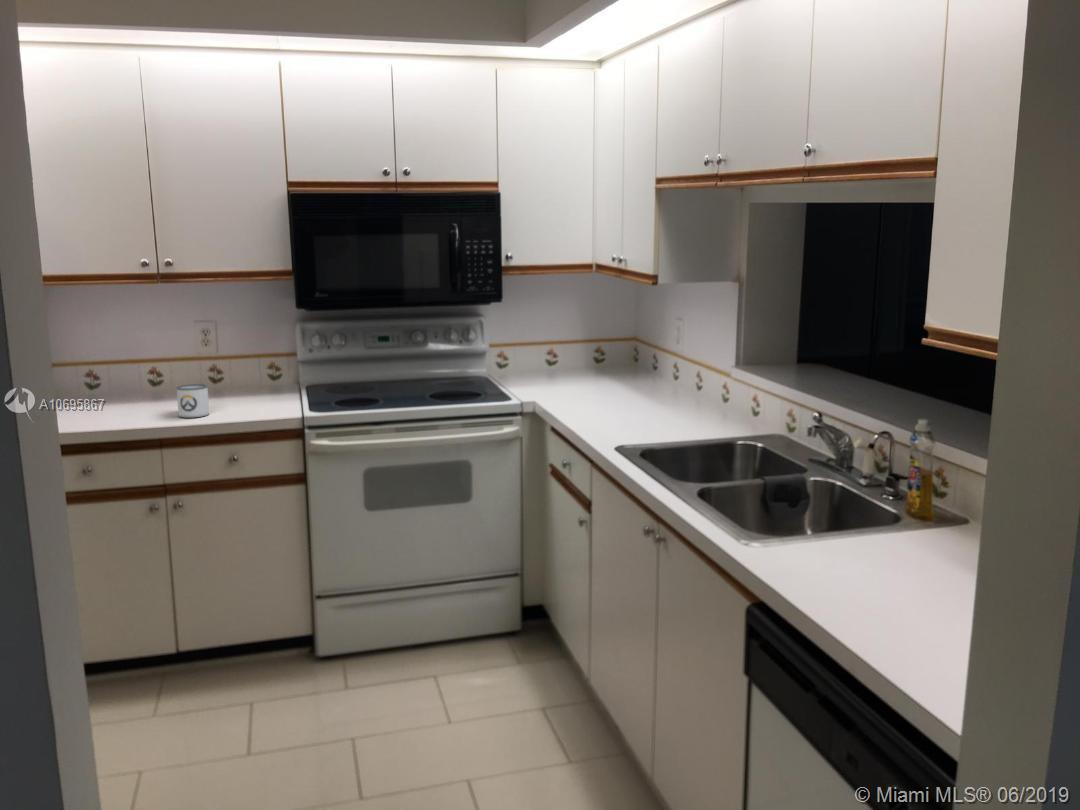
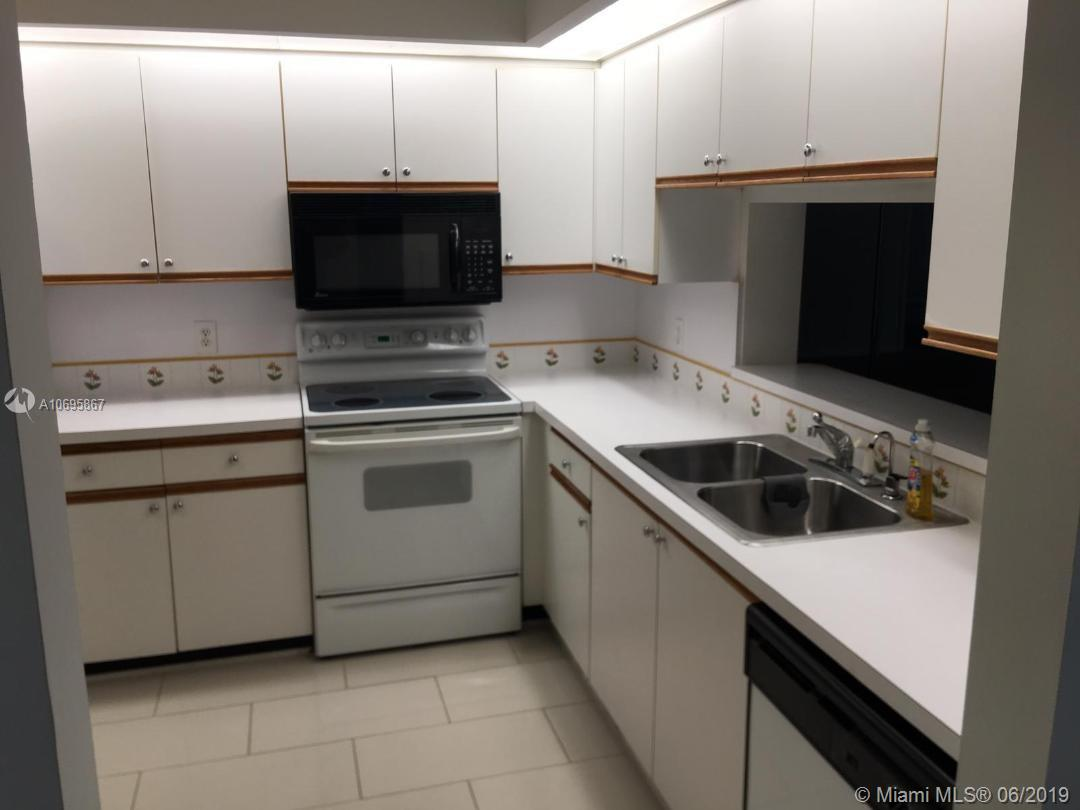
- mug (190, 399)
